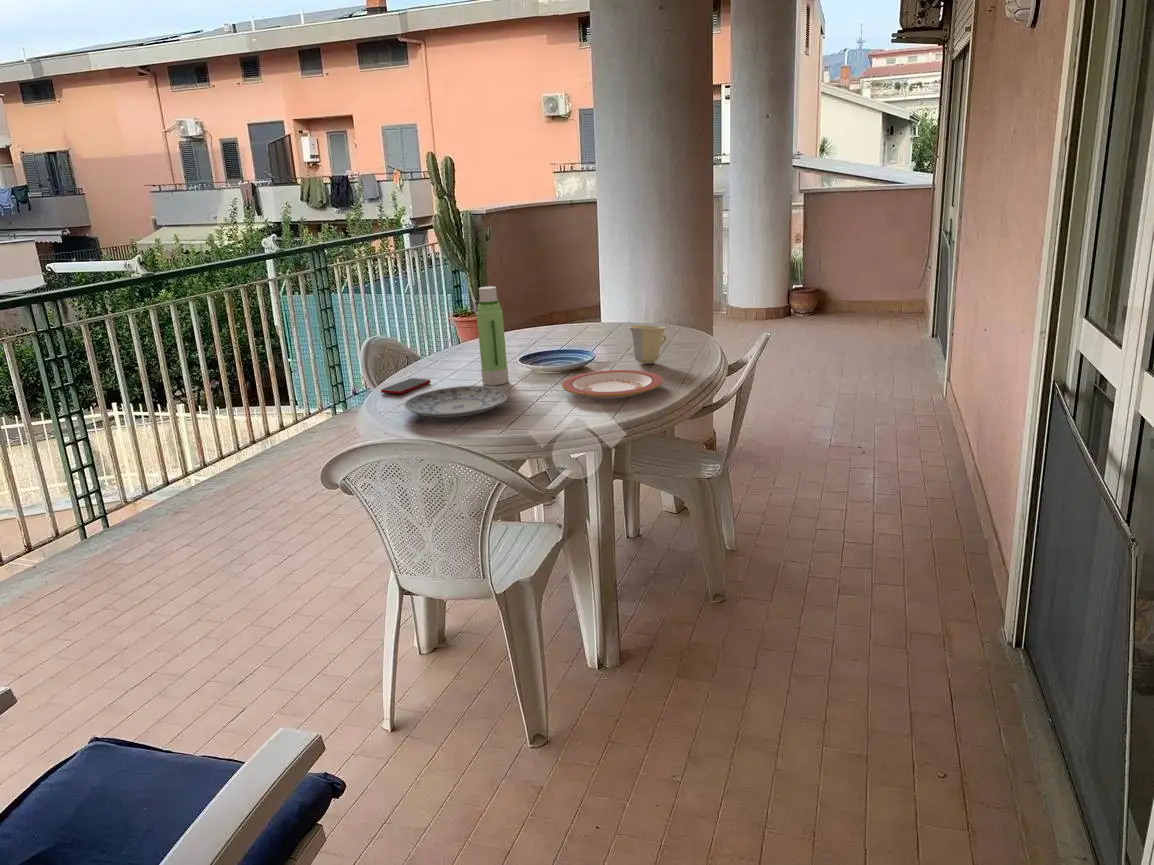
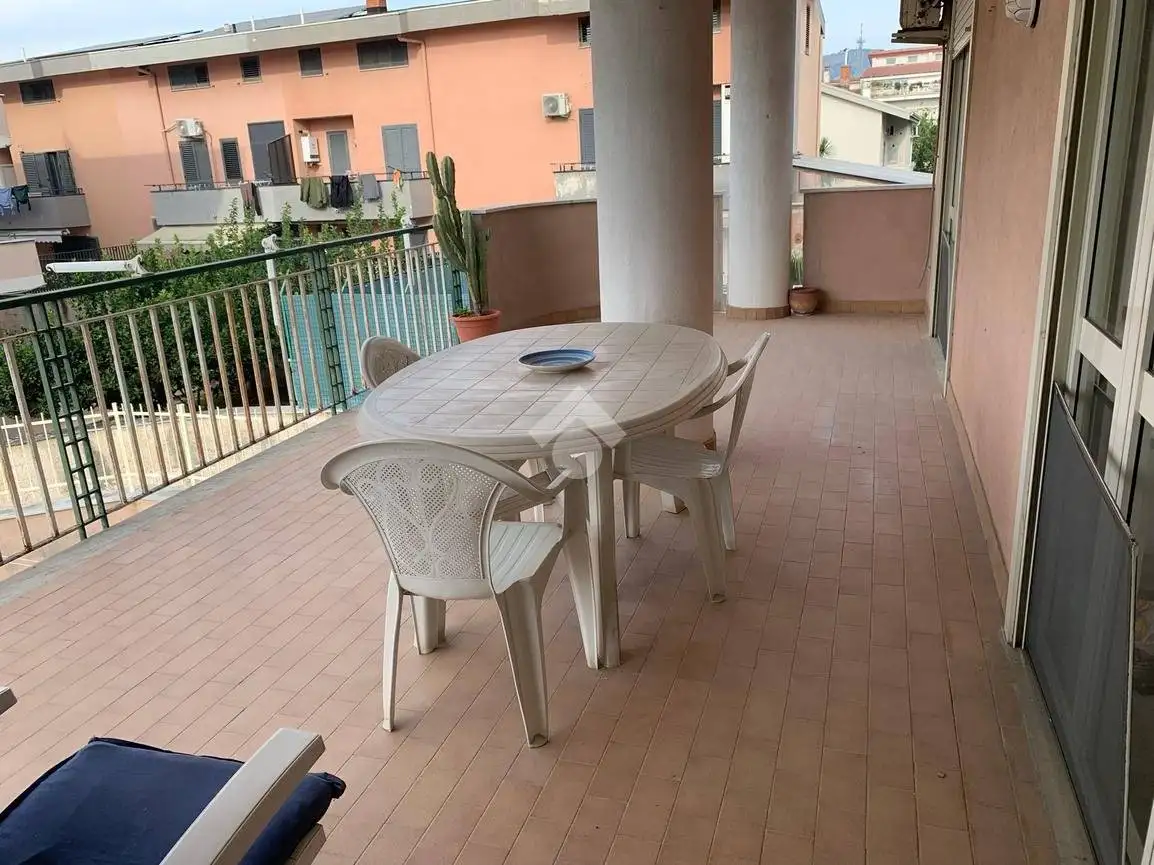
- cup (647, 343)
- water bottle (491, 335)
- plate (457, 404)
- plate (612, 385)
- cell phone (406, 386)
